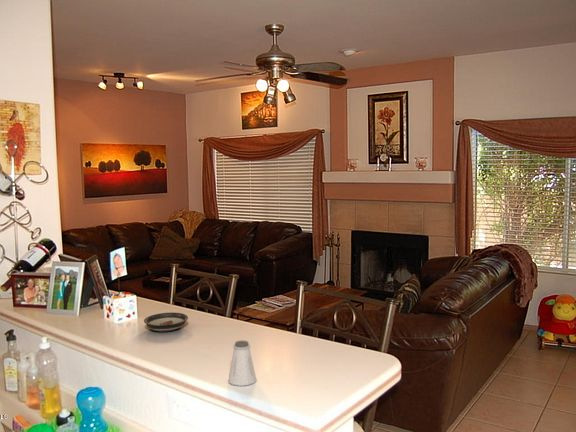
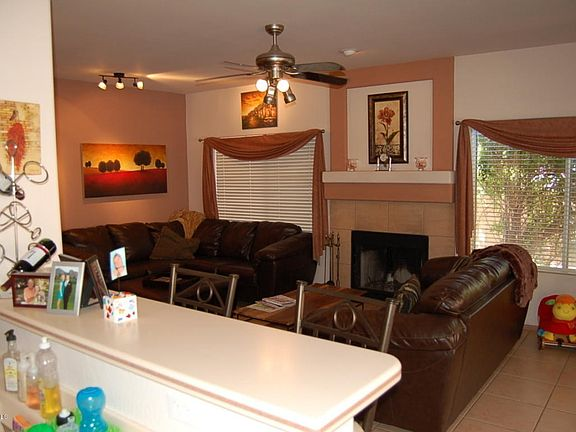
- saucer (166, 323)
- saltshaker (242, 361)
